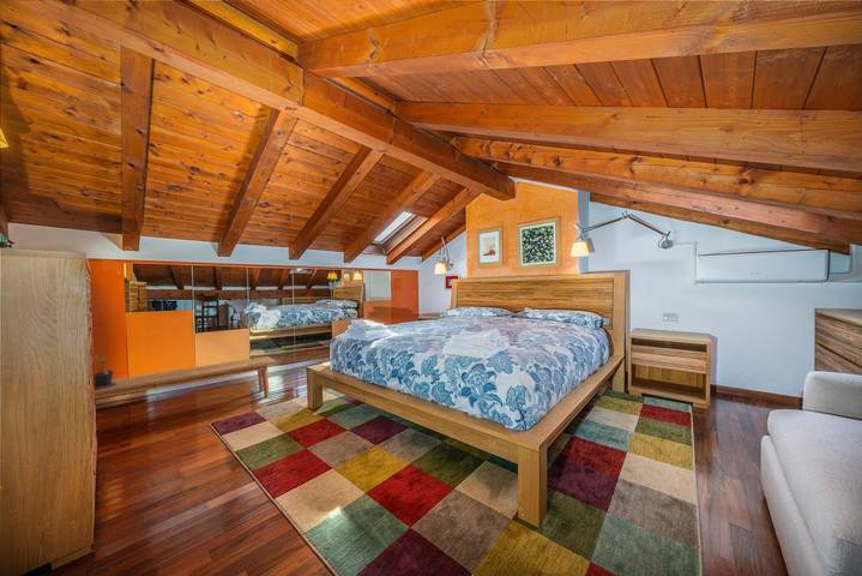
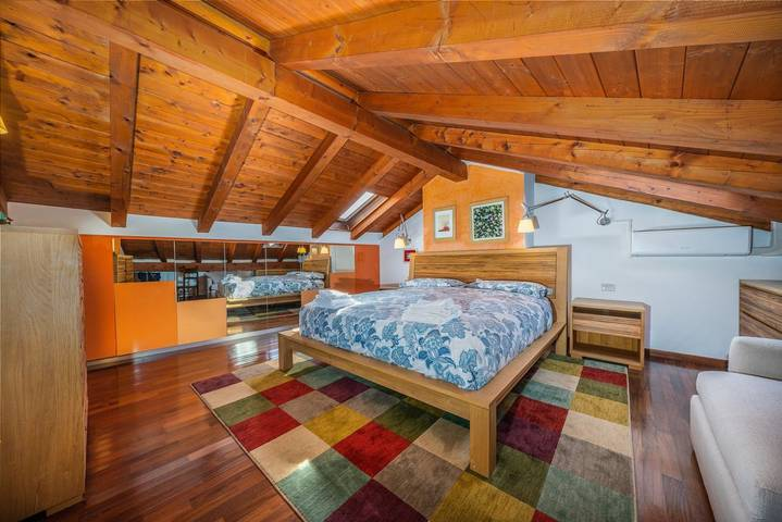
- potted plant (101, 370)
- bench (183, 383)
